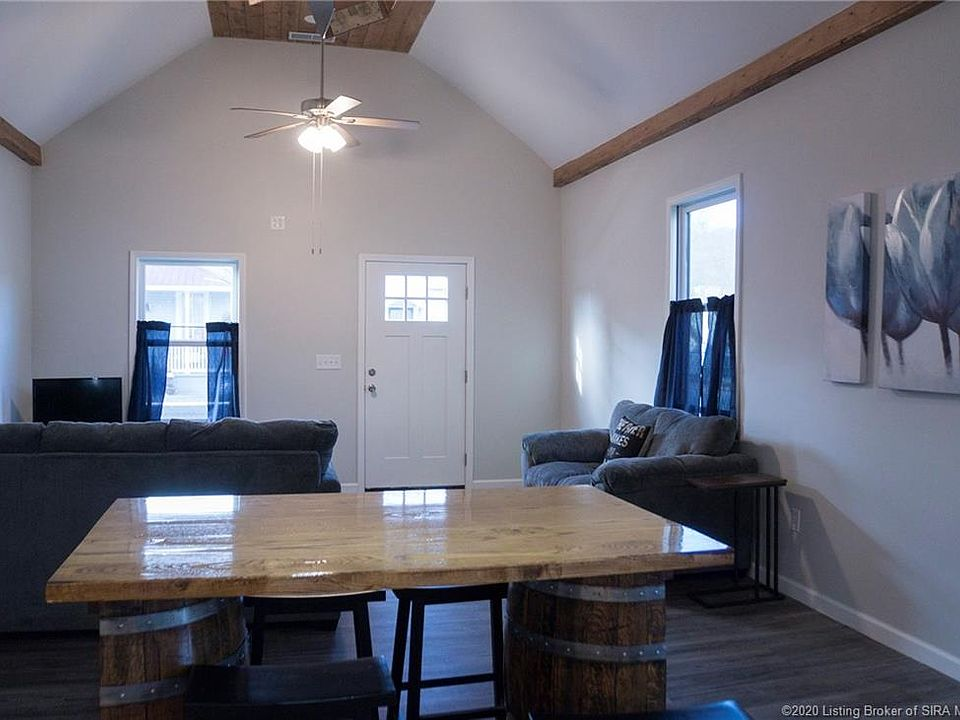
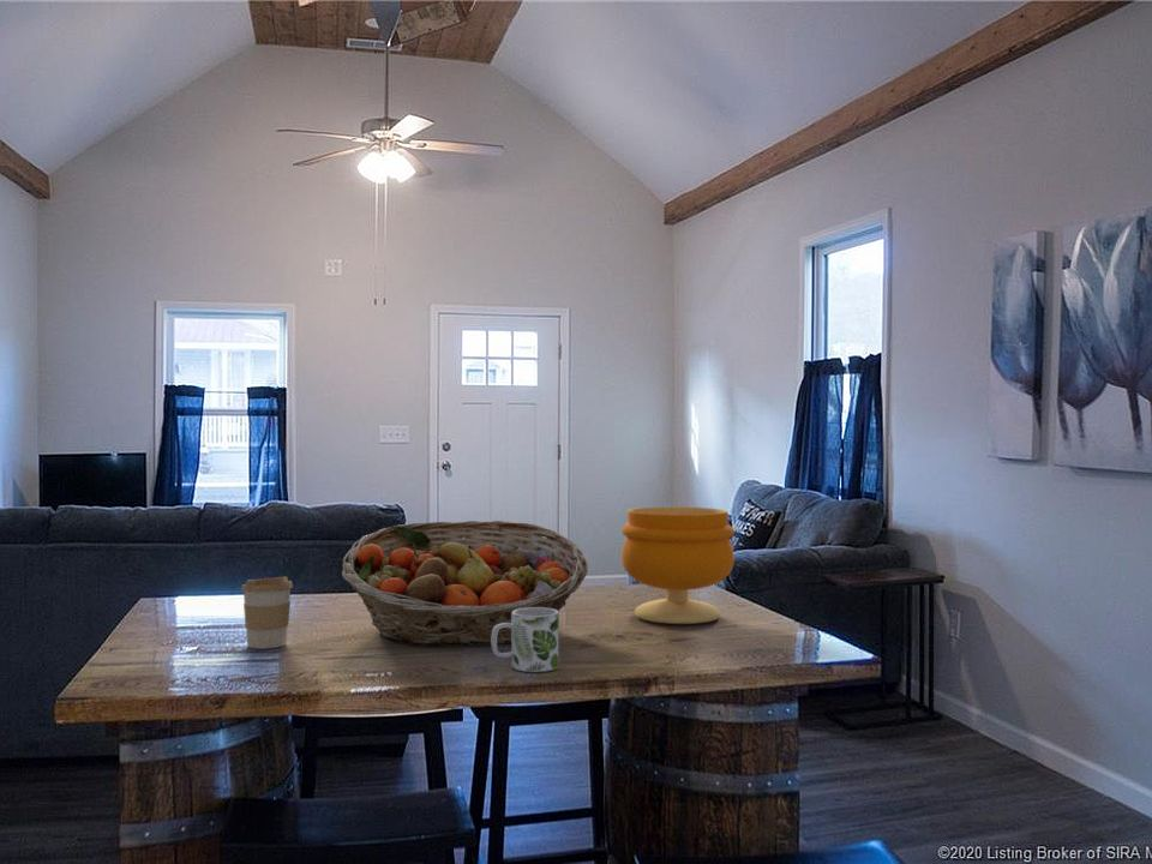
+ fruit basket (466, 578)
+ footed bowl (677, 563)
+ mug (524, 640)
+ coffee cup (266, 610)
